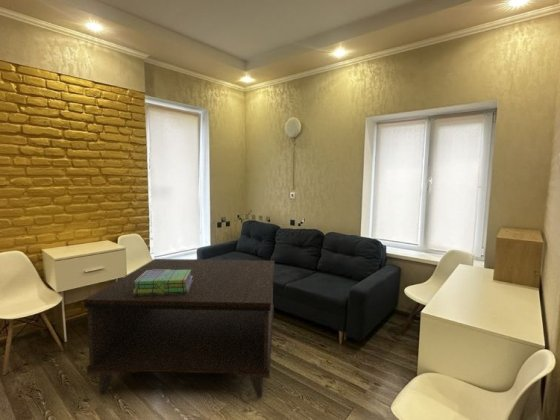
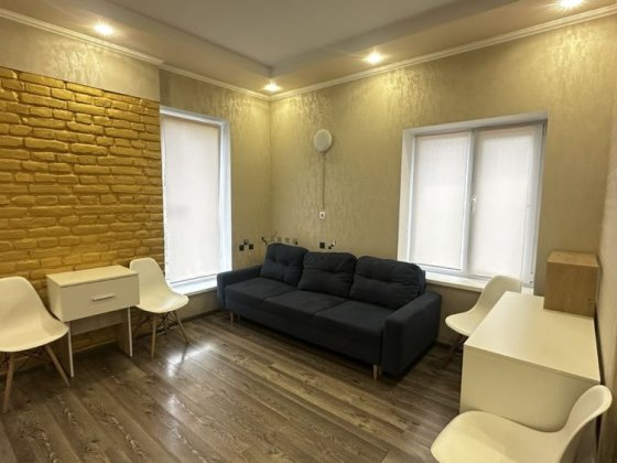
- coffee table (200, 315)
- stack of books (165, 281)
